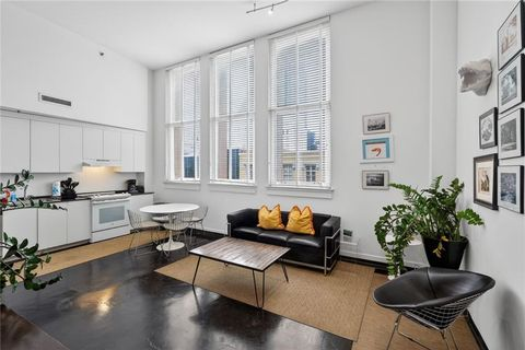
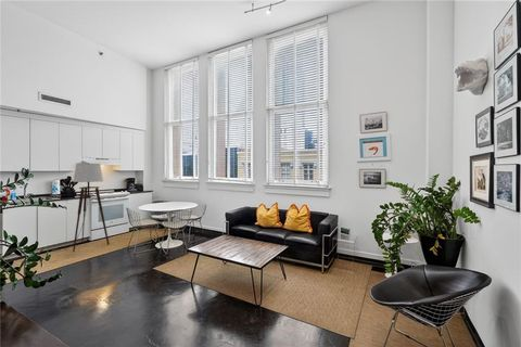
+ floor lamp (80, 205)
